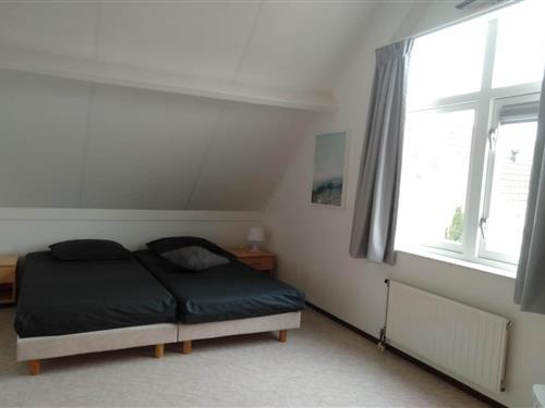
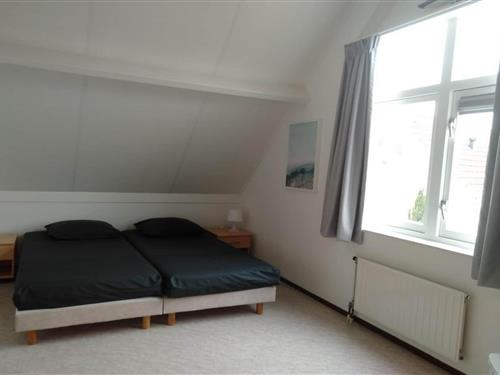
- decorative pillow (194, 258)
